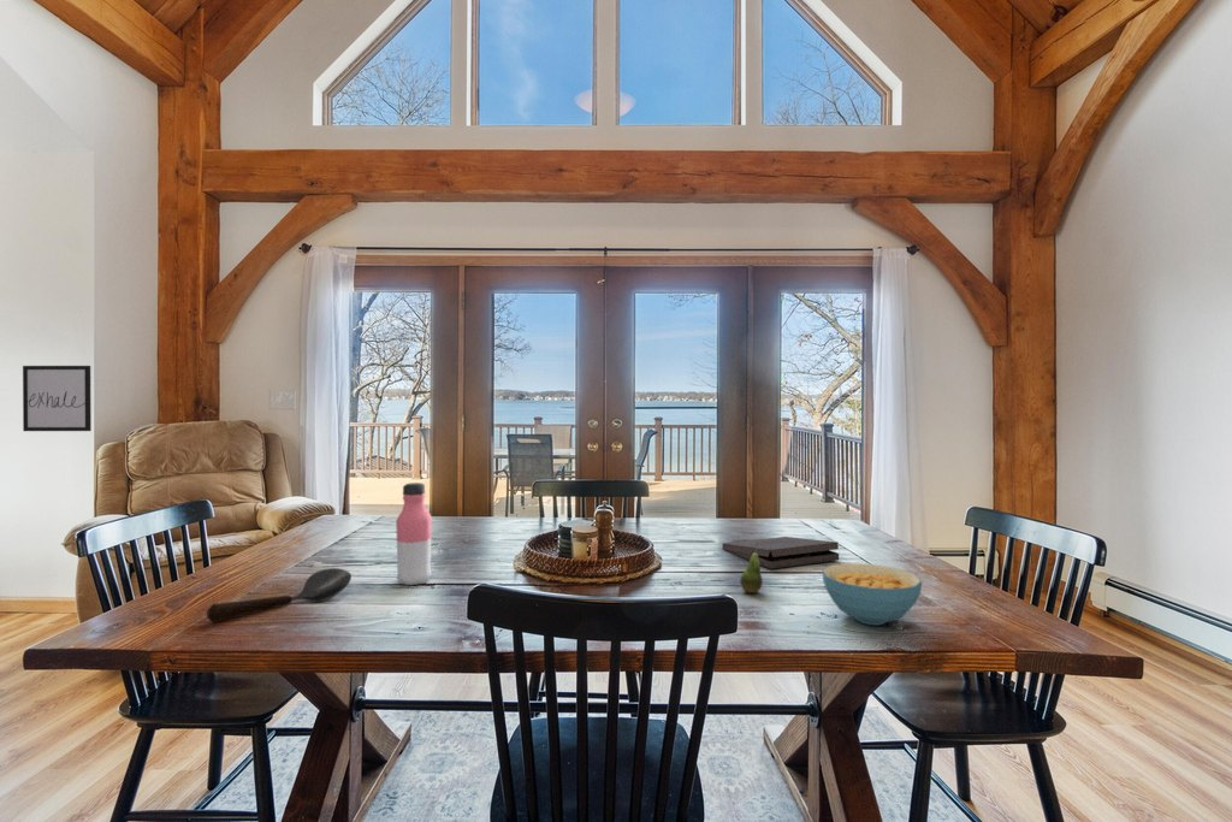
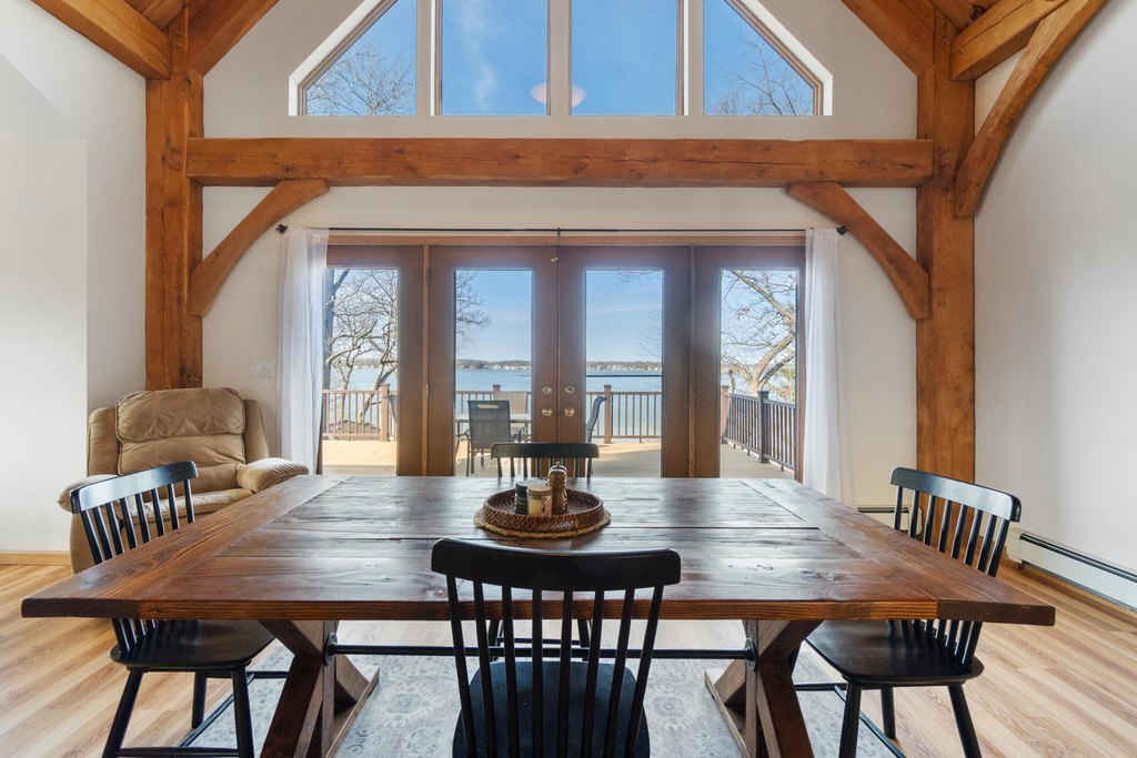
- spoon (284, 596)
- wall art (57, 398)
- cereal bowl (870, 597)
- fruit (751, 567)
- water bottle (414, 532)
- pizza box (778, 545)
